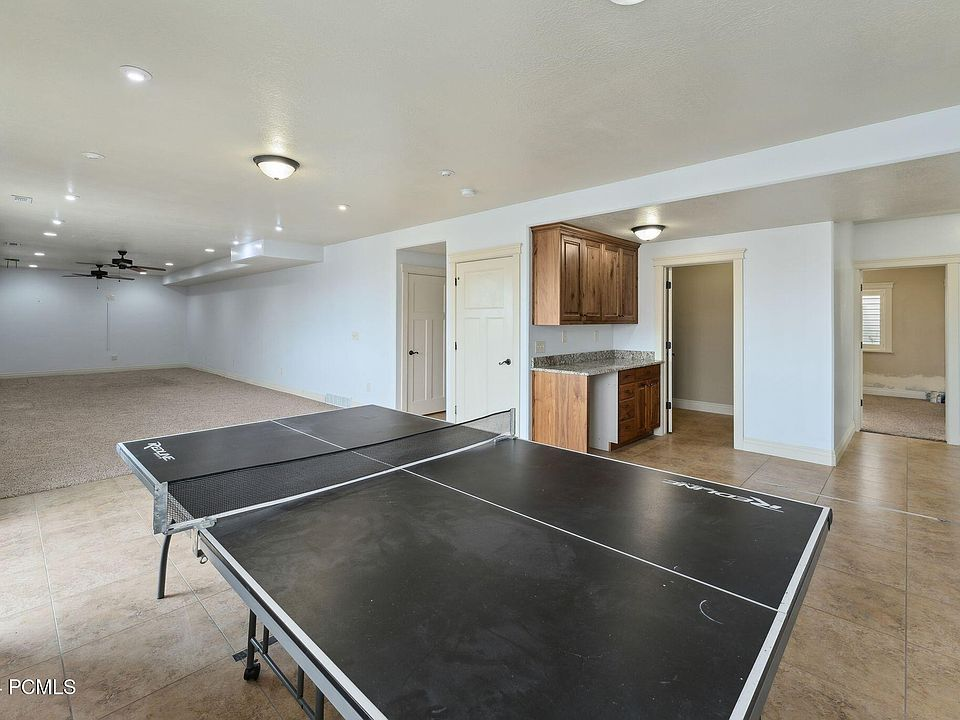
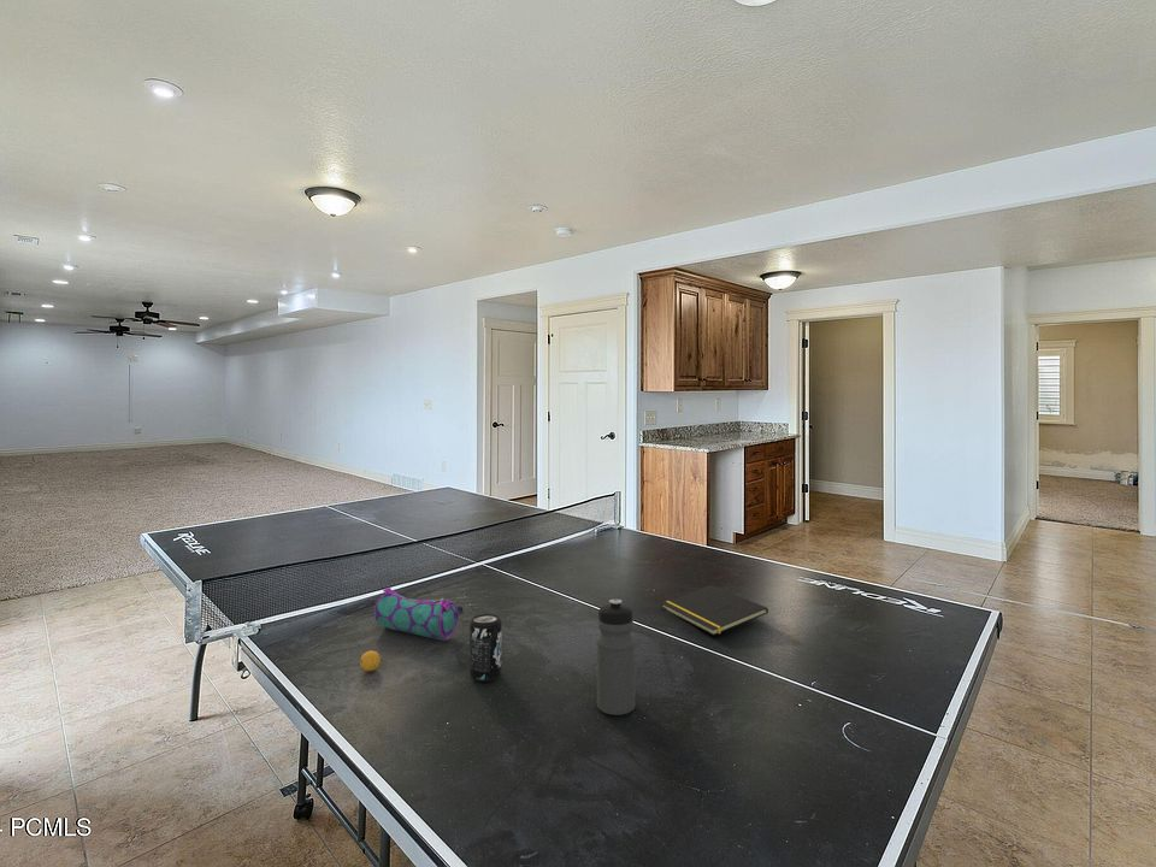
+ notepad (712, 607)
+ pencil case (417, 613)
+ ping-pong ball (370, 660)
+ water bottle (615, 653)
+ beverage can (485, 647)
